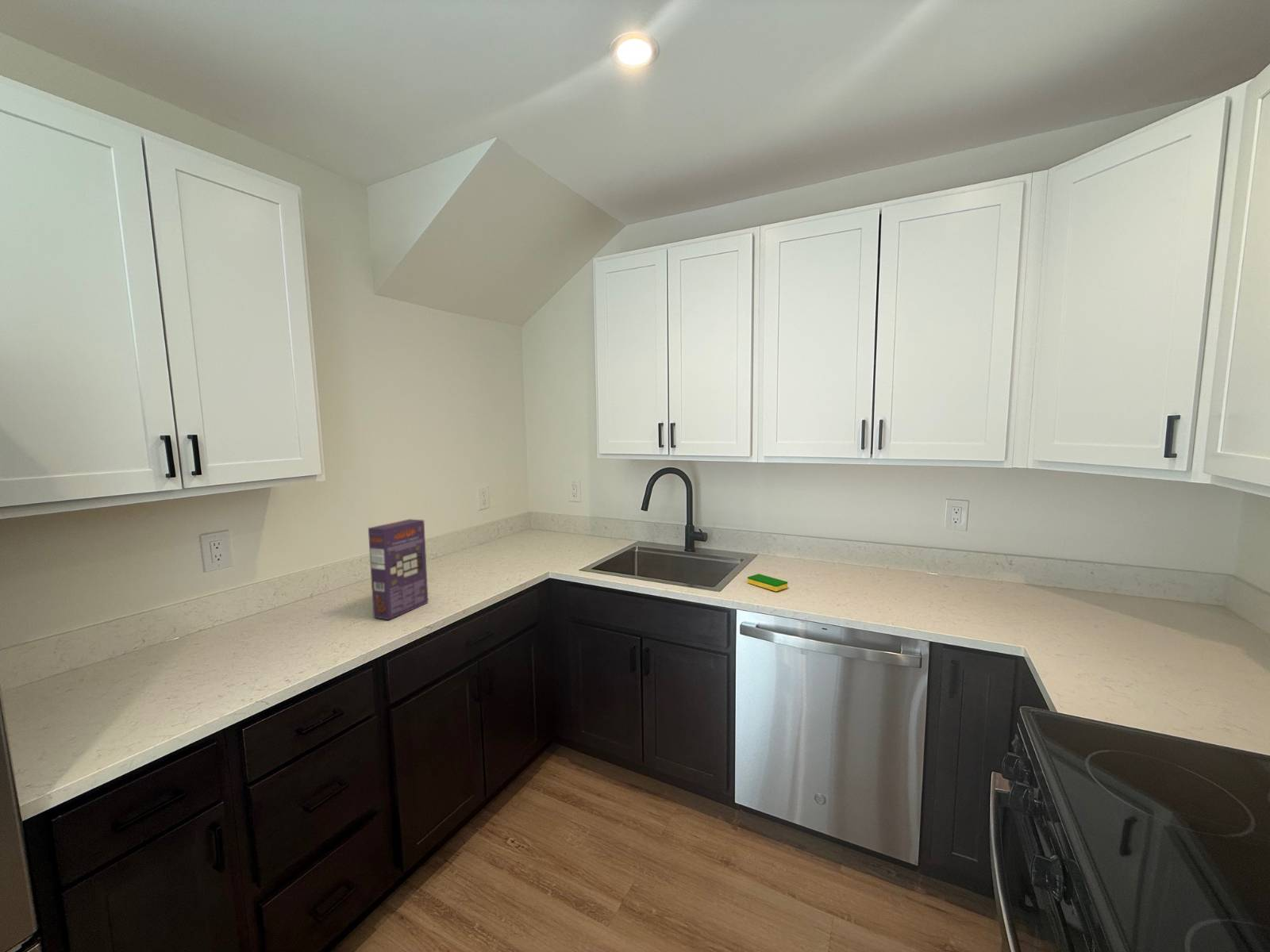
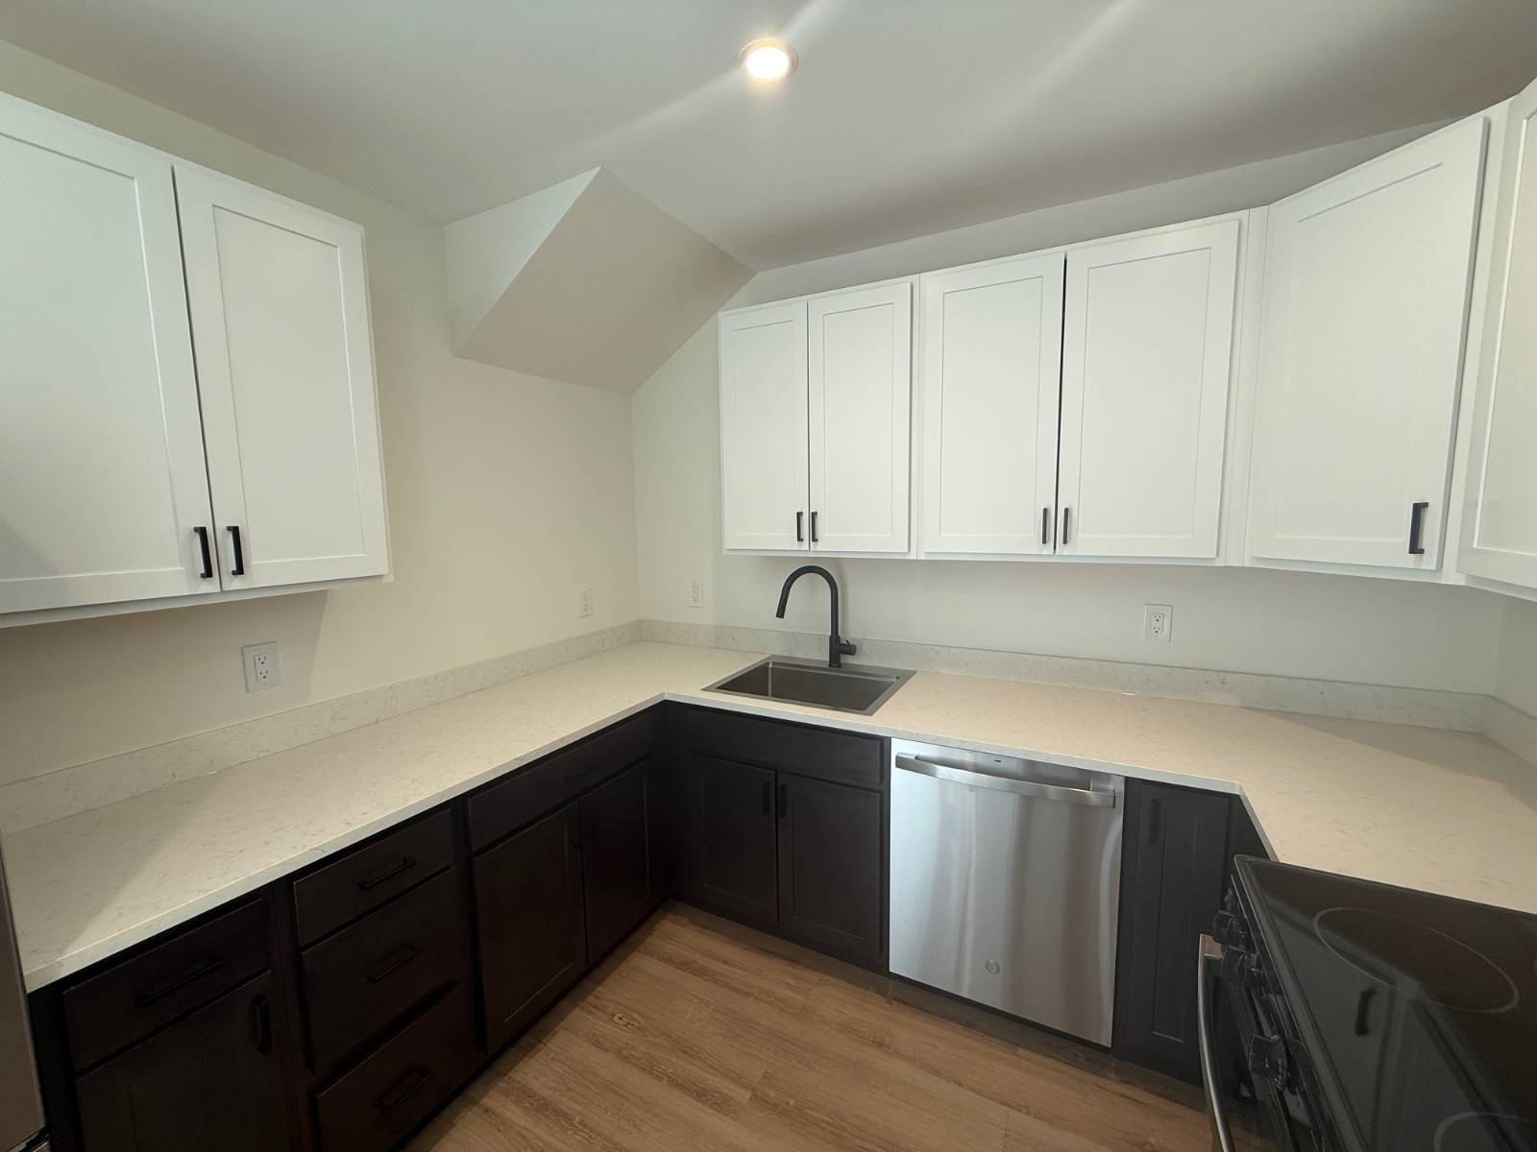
- cereal box (399, 566)
- dish sponge (767, 582)
